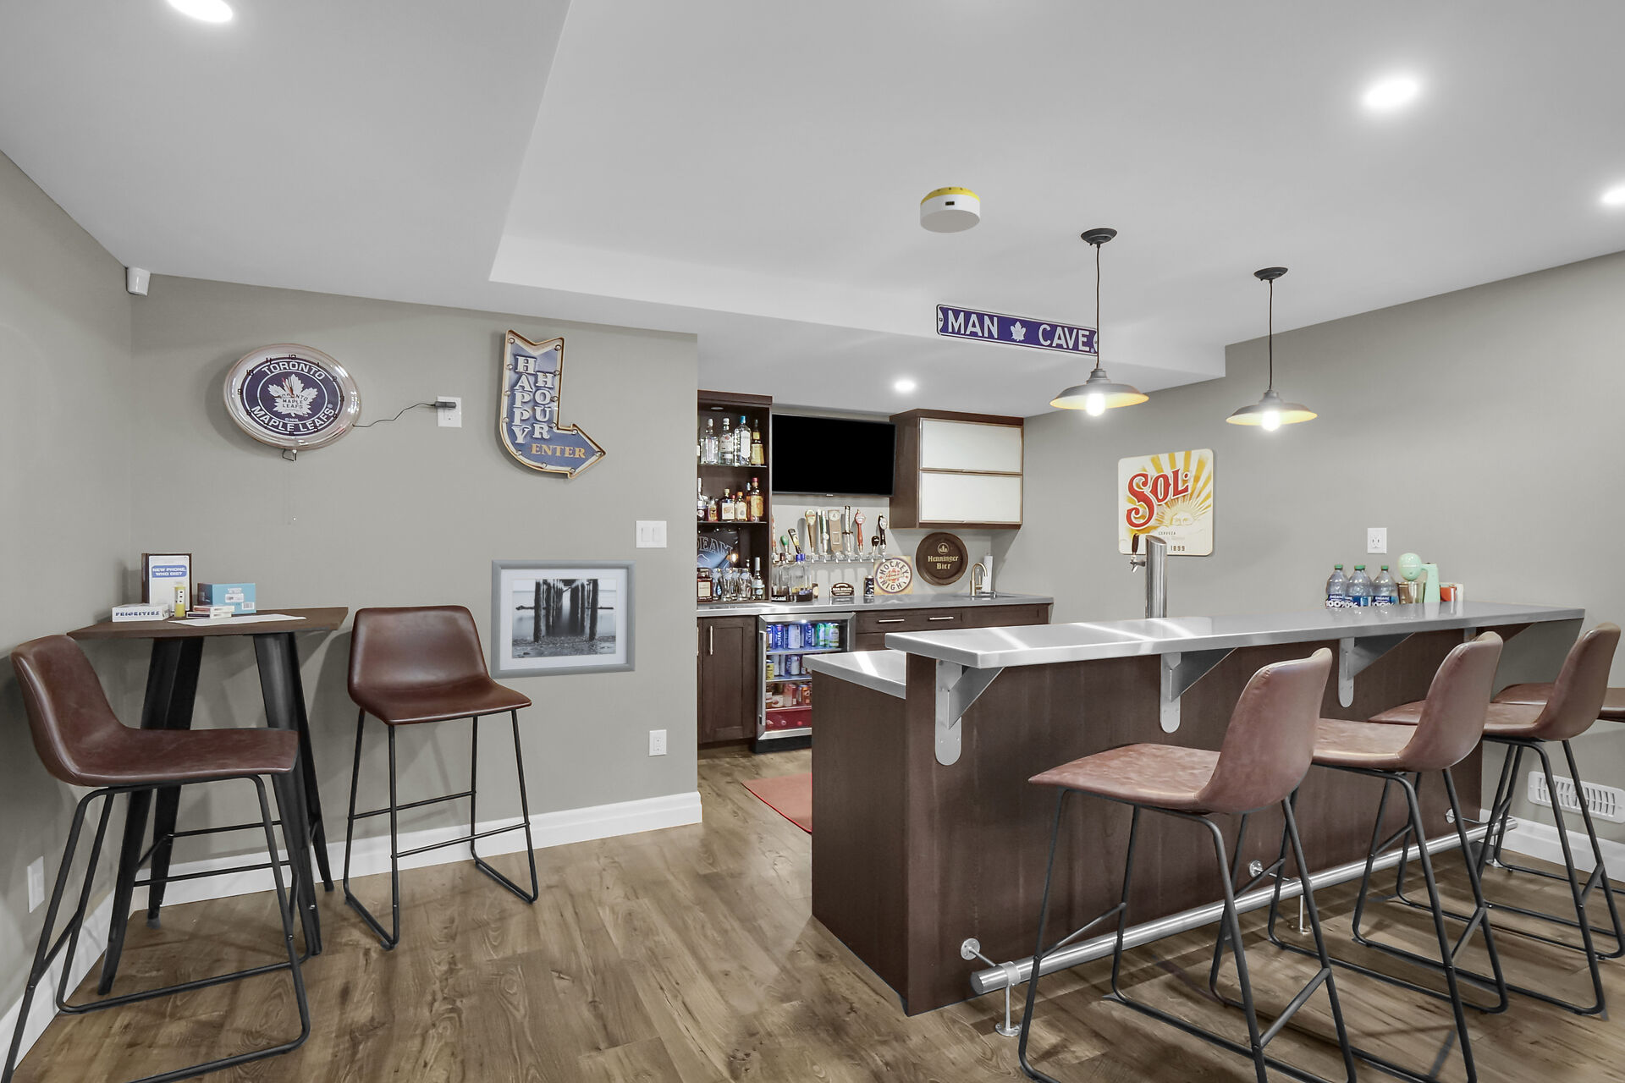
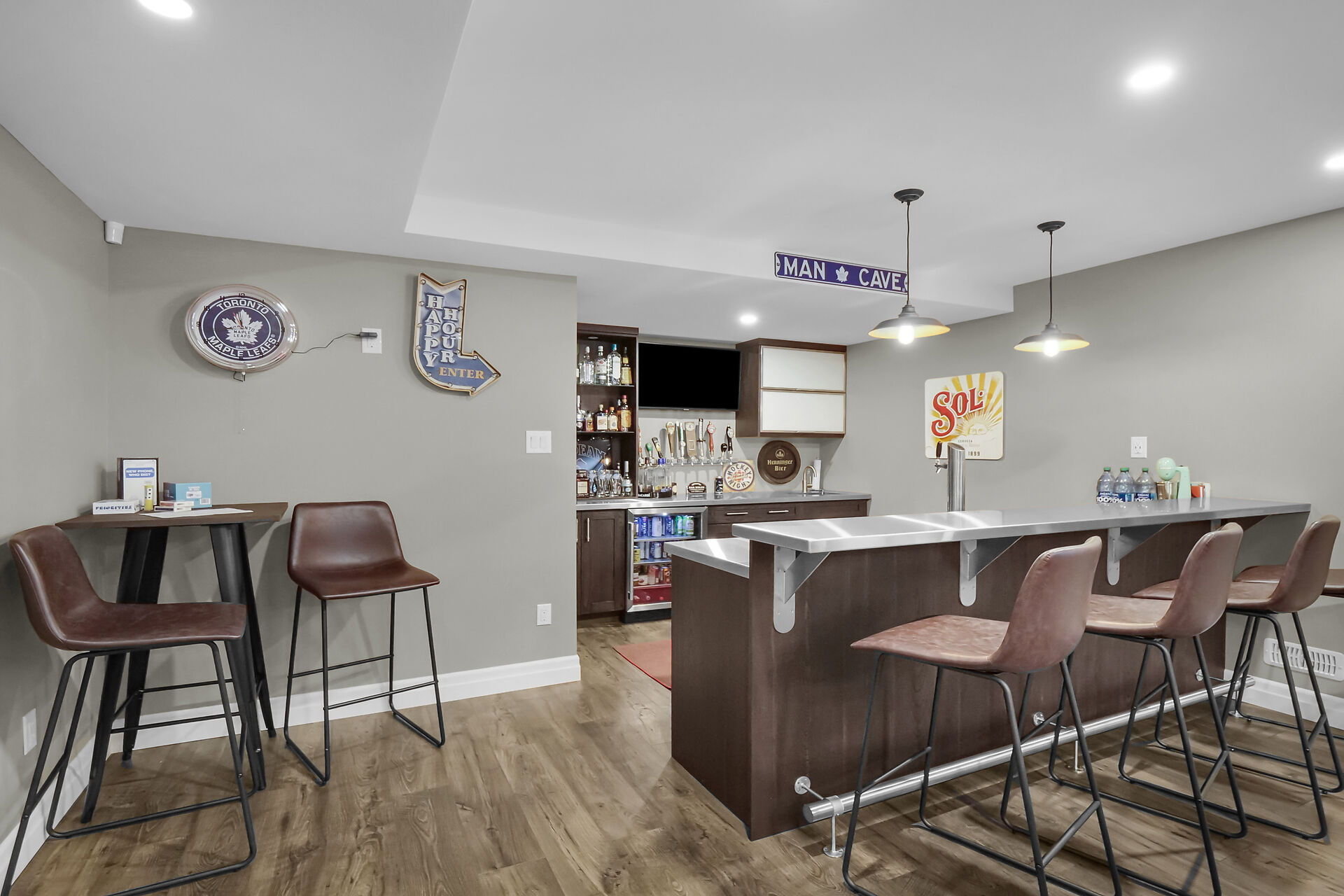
- smoke detector (949, 209)
- wall art (566, 616)
